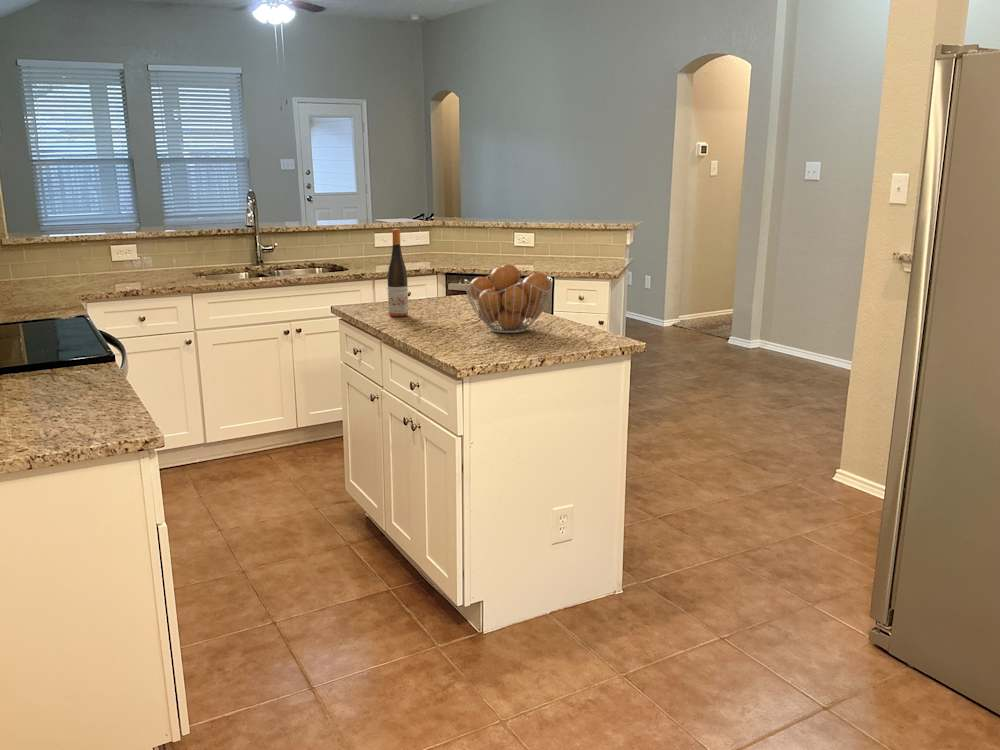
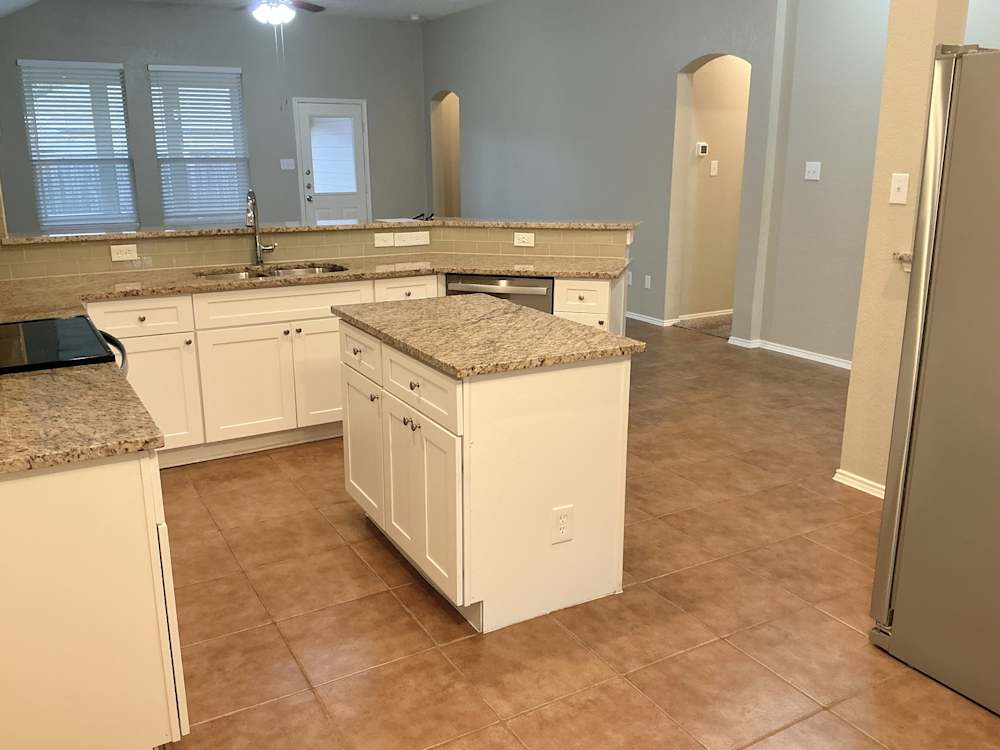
- fruit basket (508, 297)
- wine bottle (397, 272)
